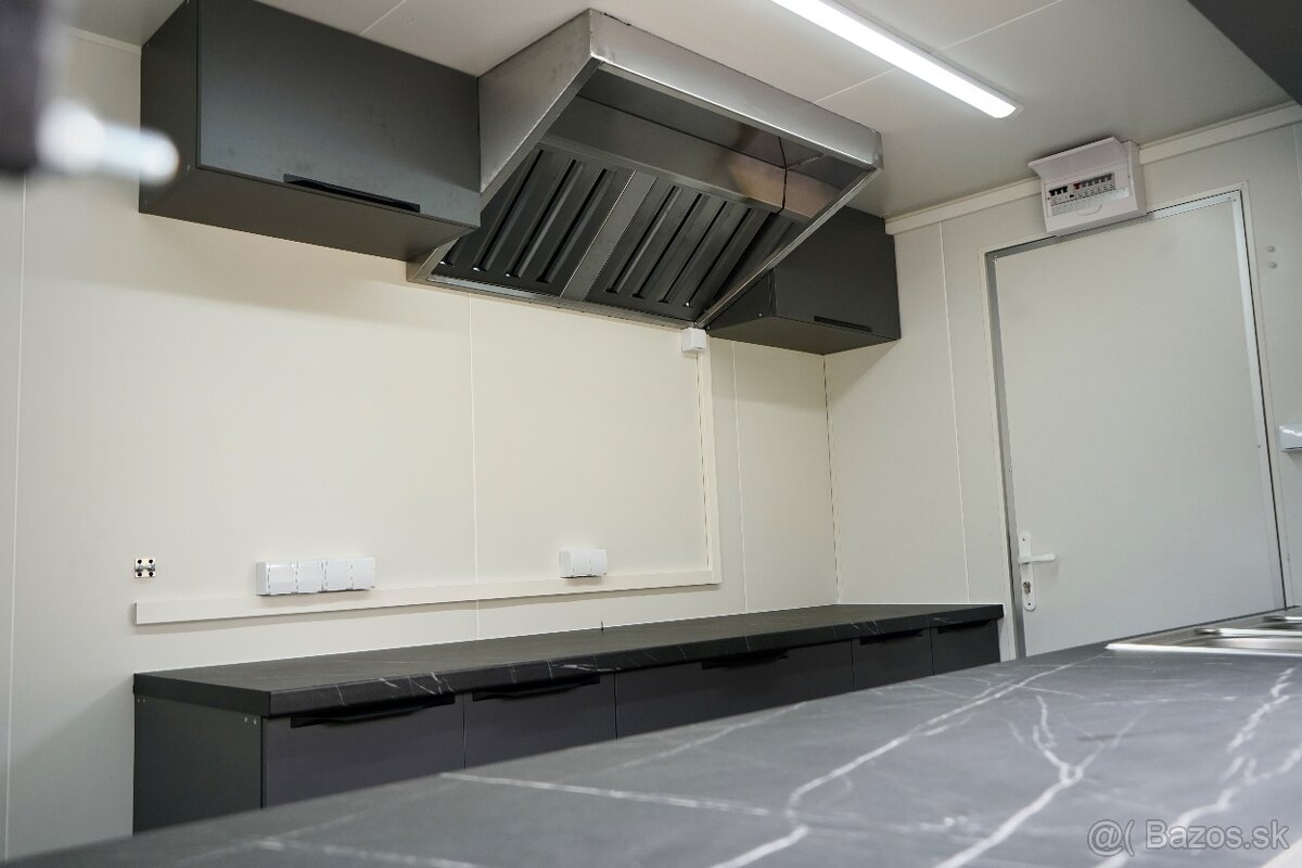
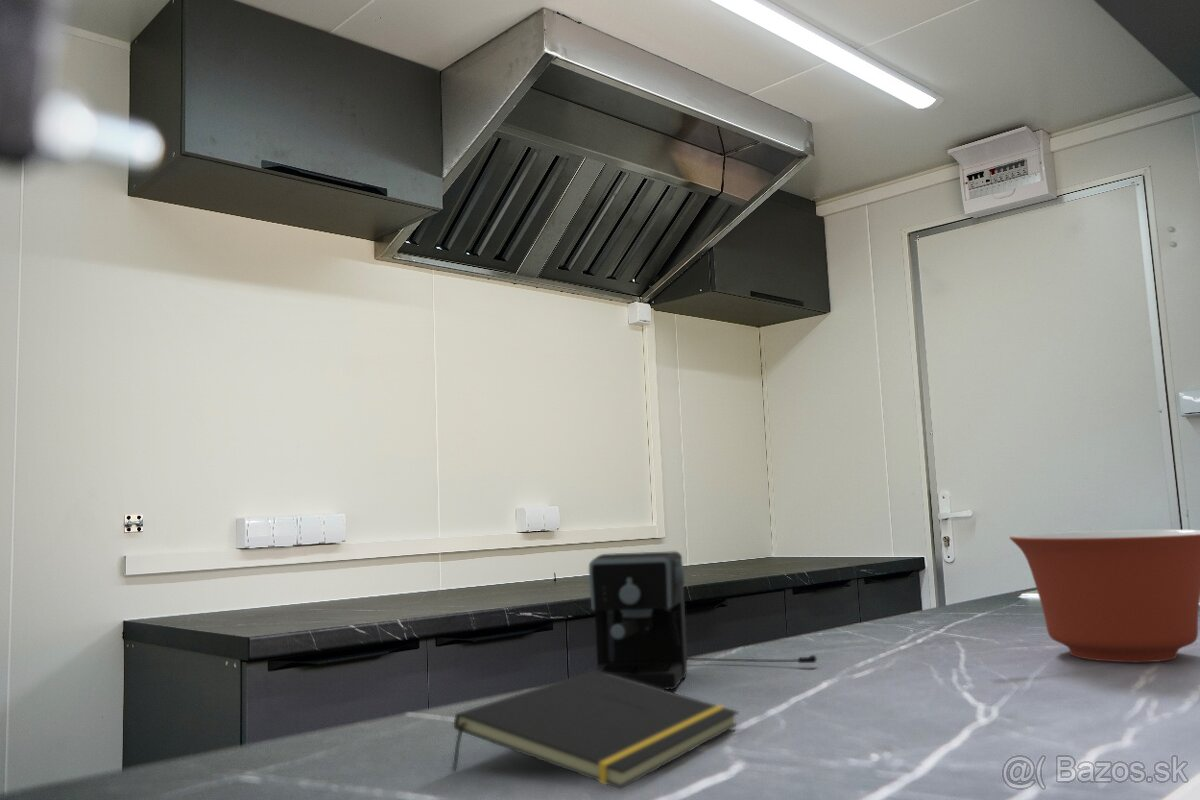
+ mixing bowl (1116, 593)
+ notepad (605, 719)
+ coffee maker (684, 614)
